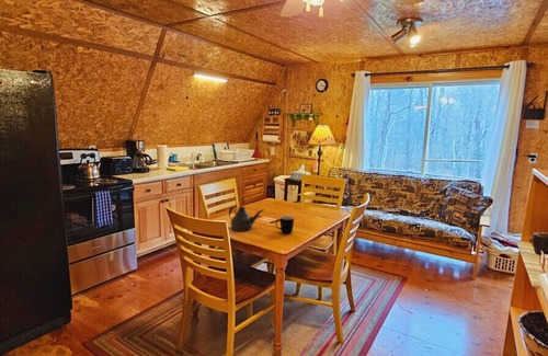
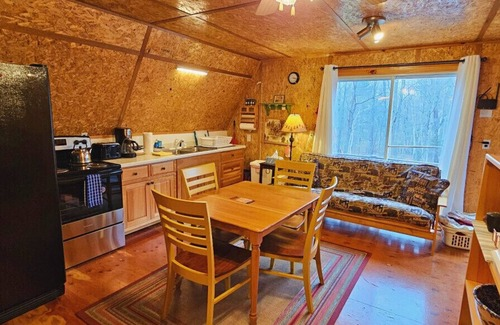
- teapot (246, 217)
- mug (284, 225)
